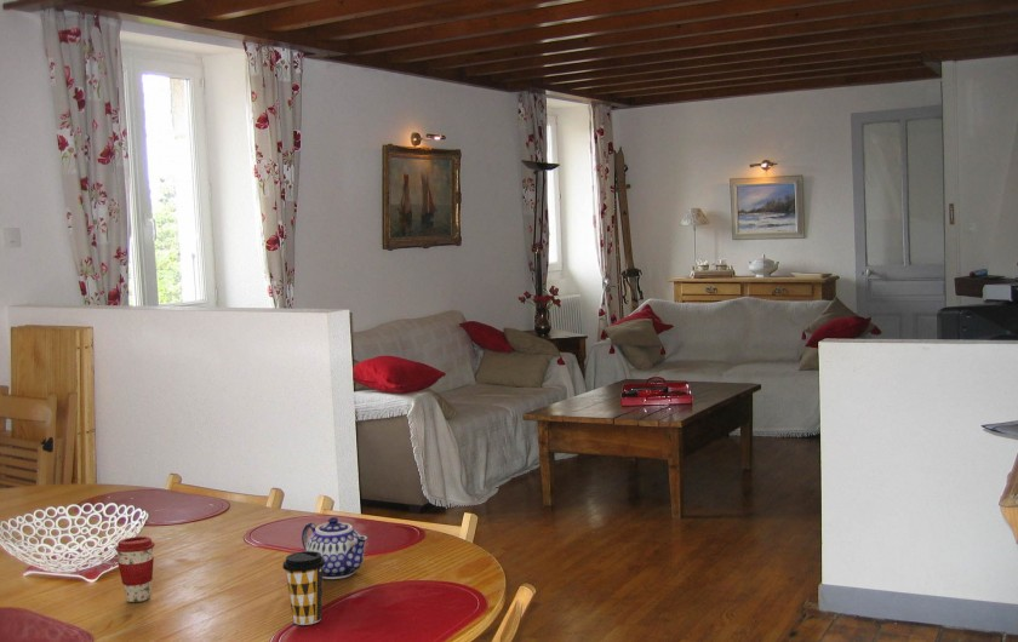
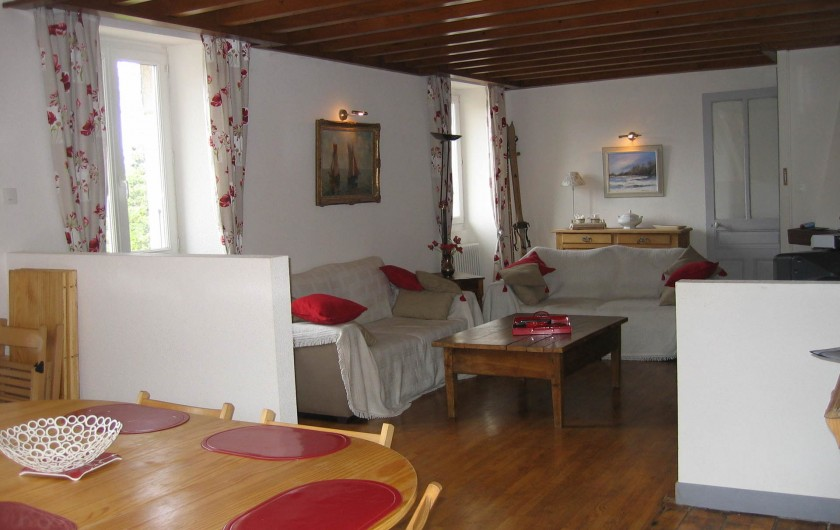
- teapot (334, 545)
- coffee cup (305, 587)
- coffee cup (136, 569)
